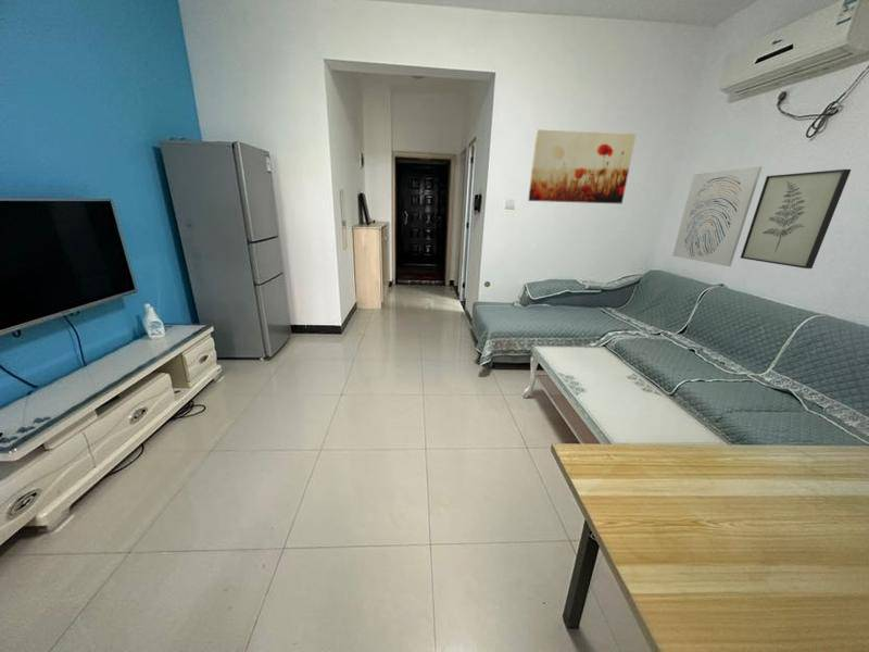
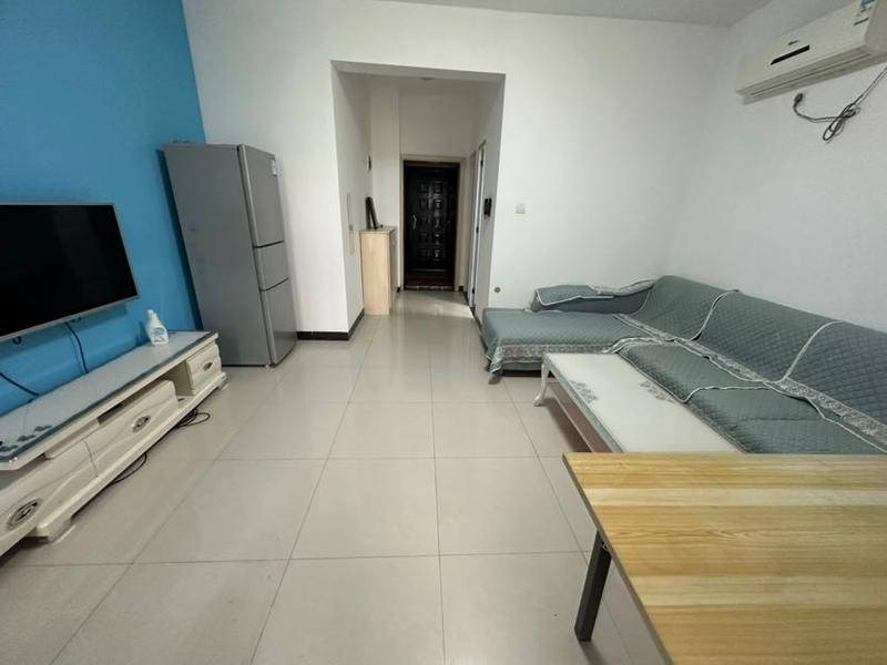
- wall art (580, 167)
- wall art (710, 217)
- wall art (788, 220)
